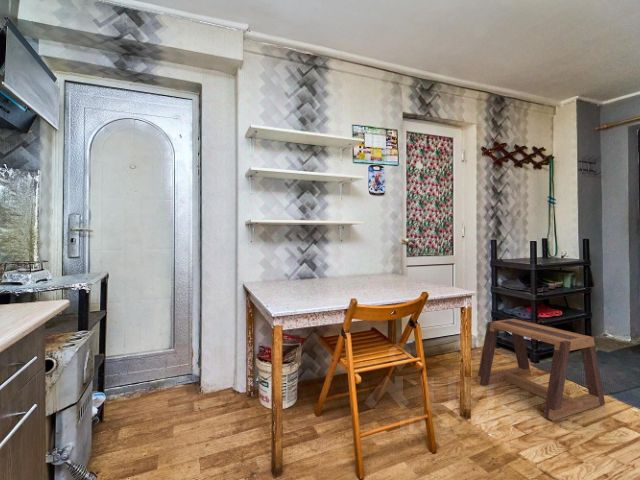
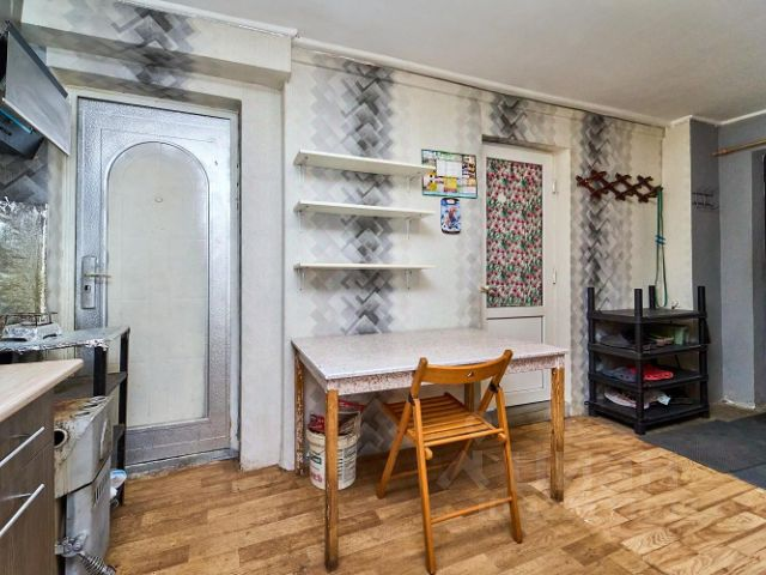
- stool (528, 361)
